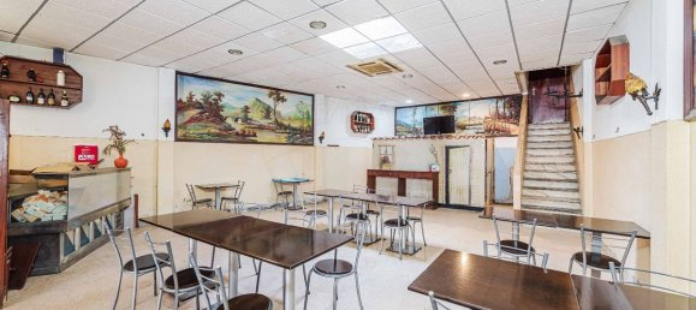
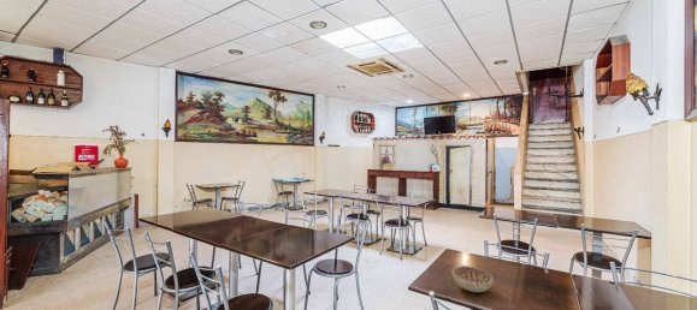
+ decorative bowl (472, 281)
